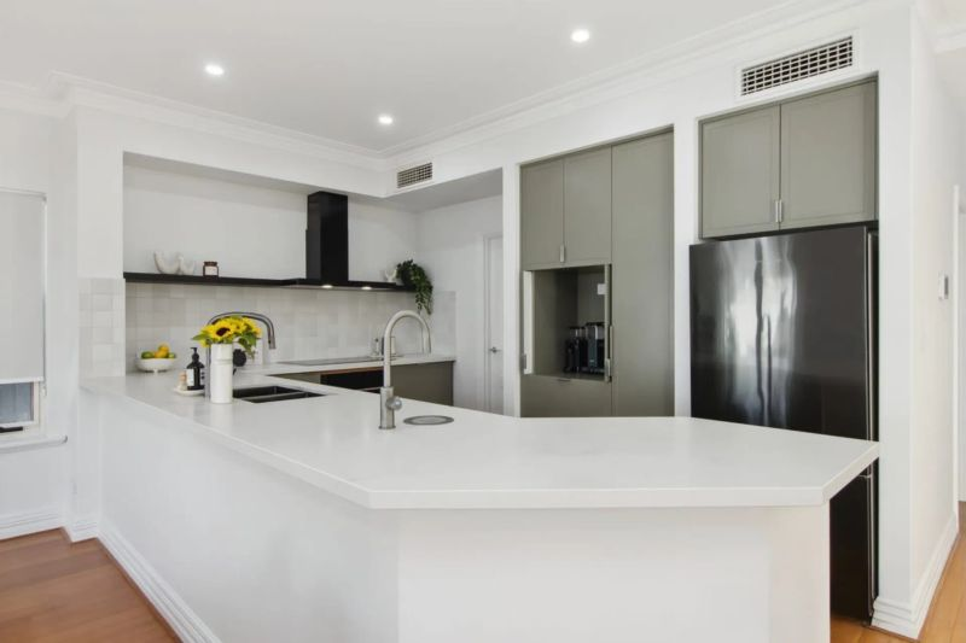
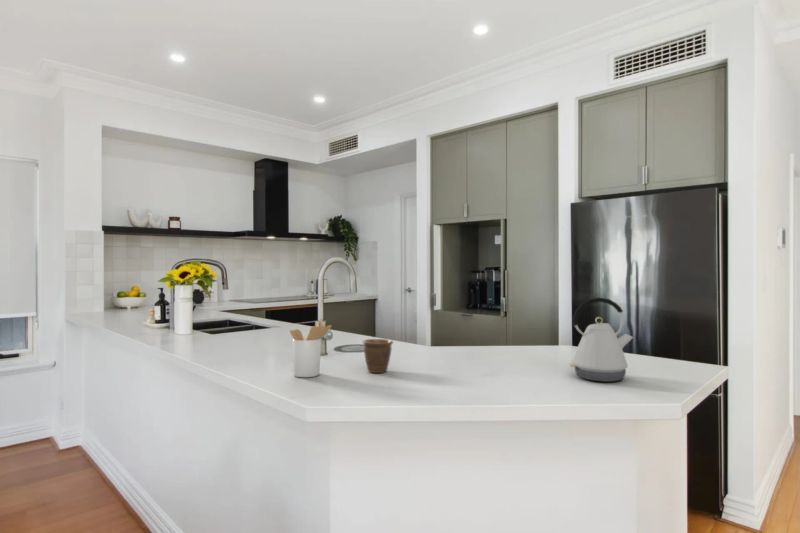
+ utensil holder (311, 348)
+ kettle (601, 337)
+ mug (379, 355)
